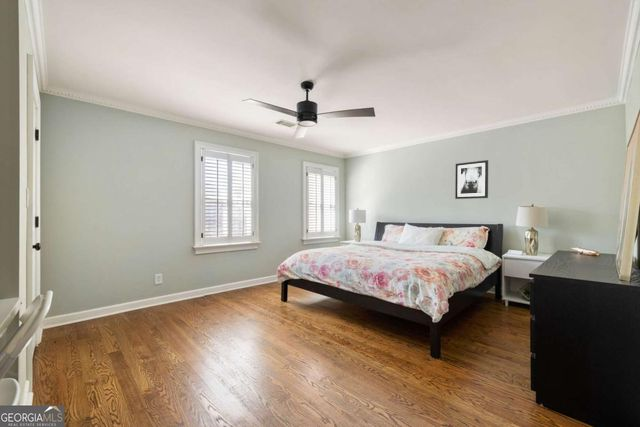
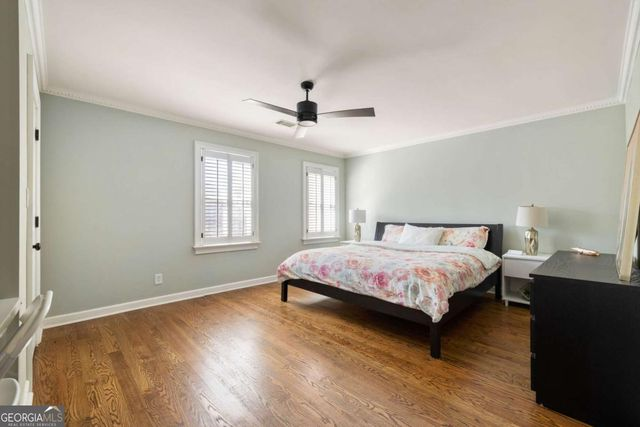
- wall art (471, 180)
